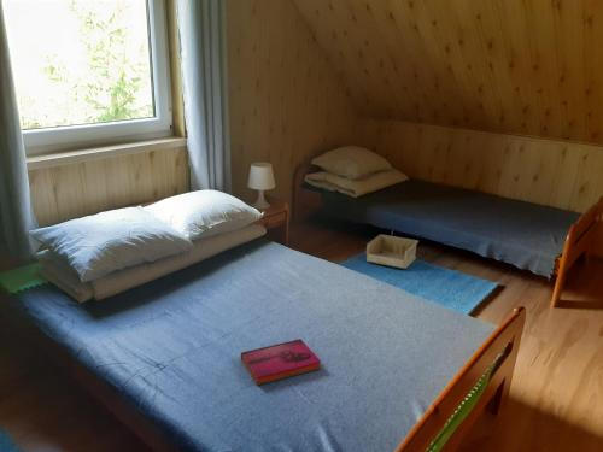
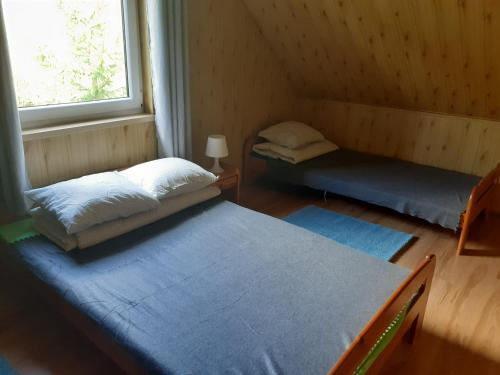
- storage bin (391, 251)
- hardback book (280, 359)
